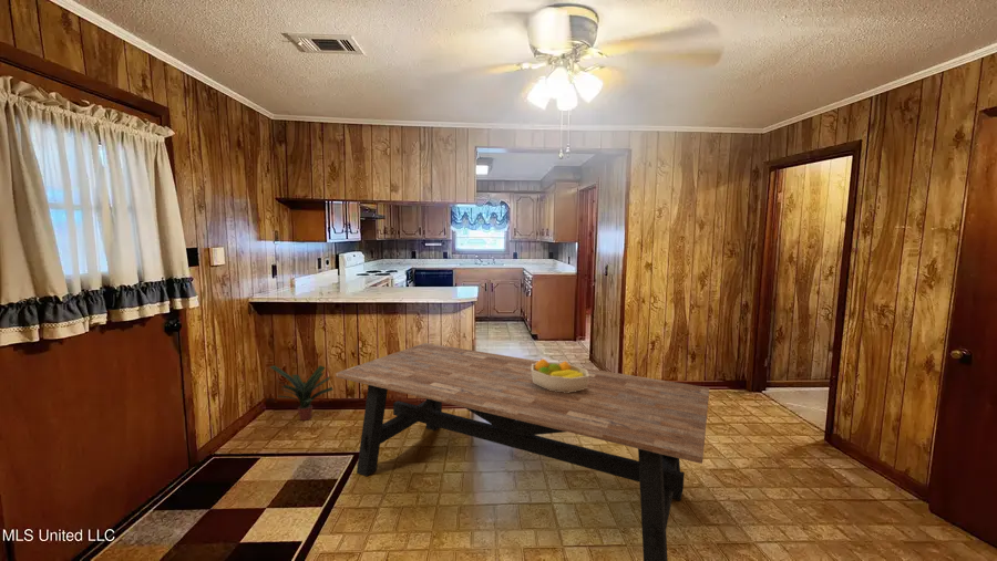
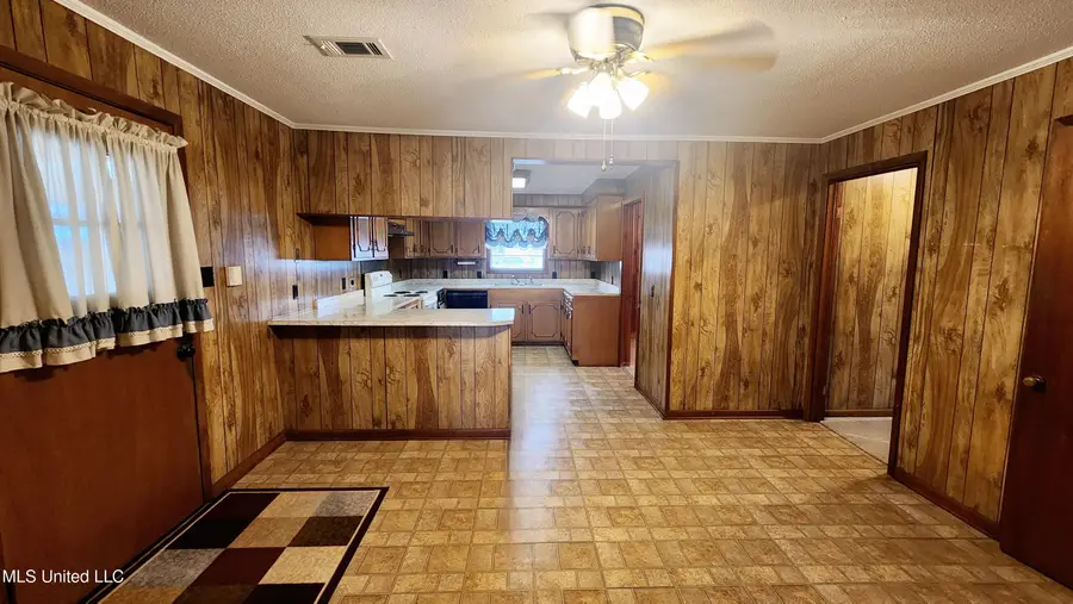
- potted plant (301, 392)
- dining table (514, 432)
- fruit bowl (558, 373)
